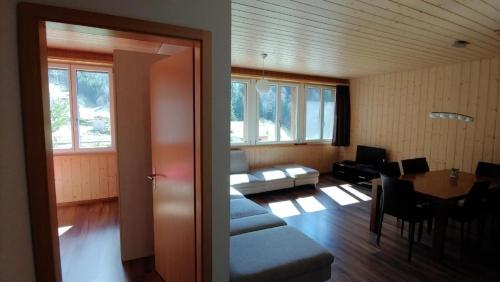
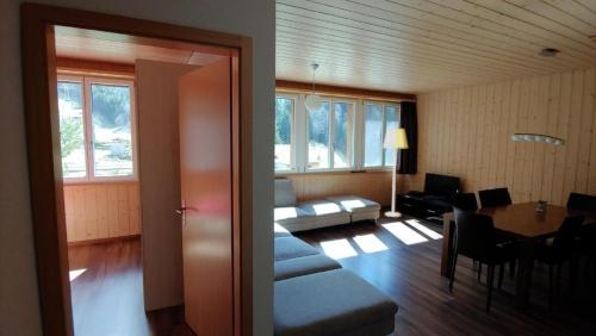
+ lamp (393, 172)
